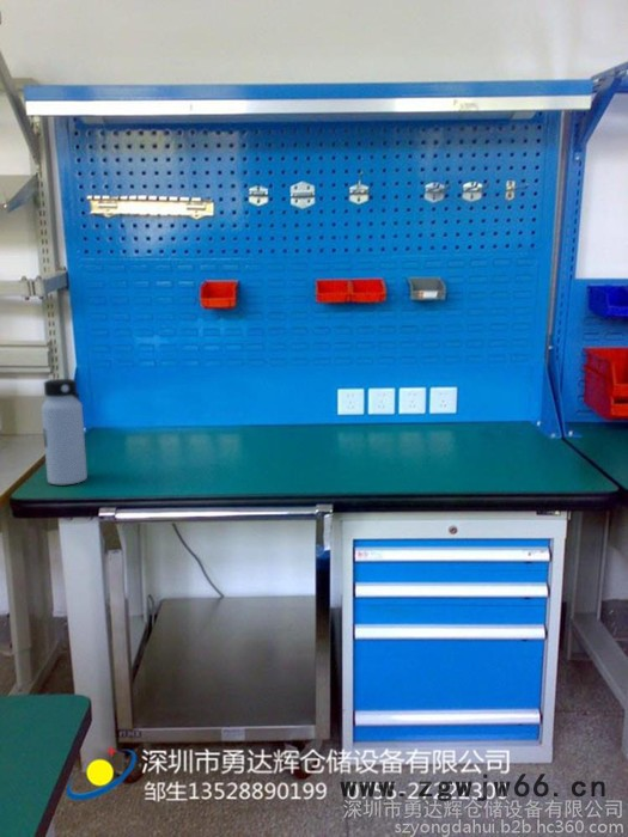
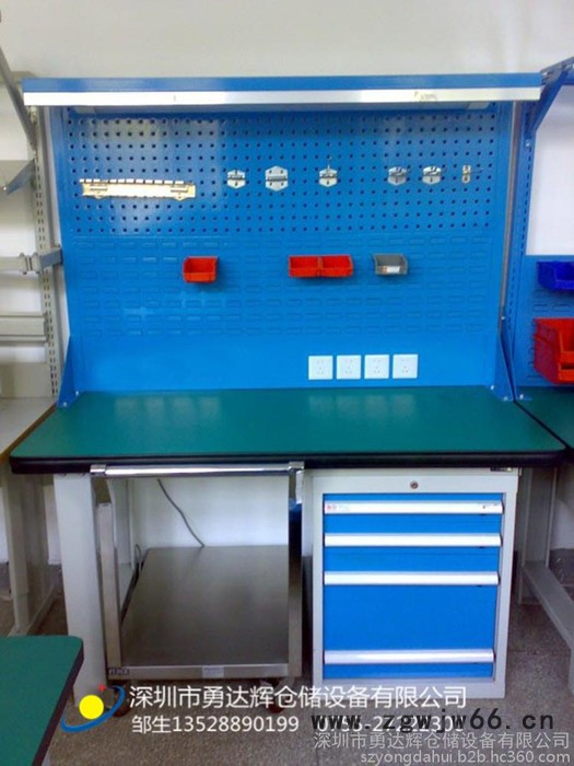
- water bottle (63, 430)
